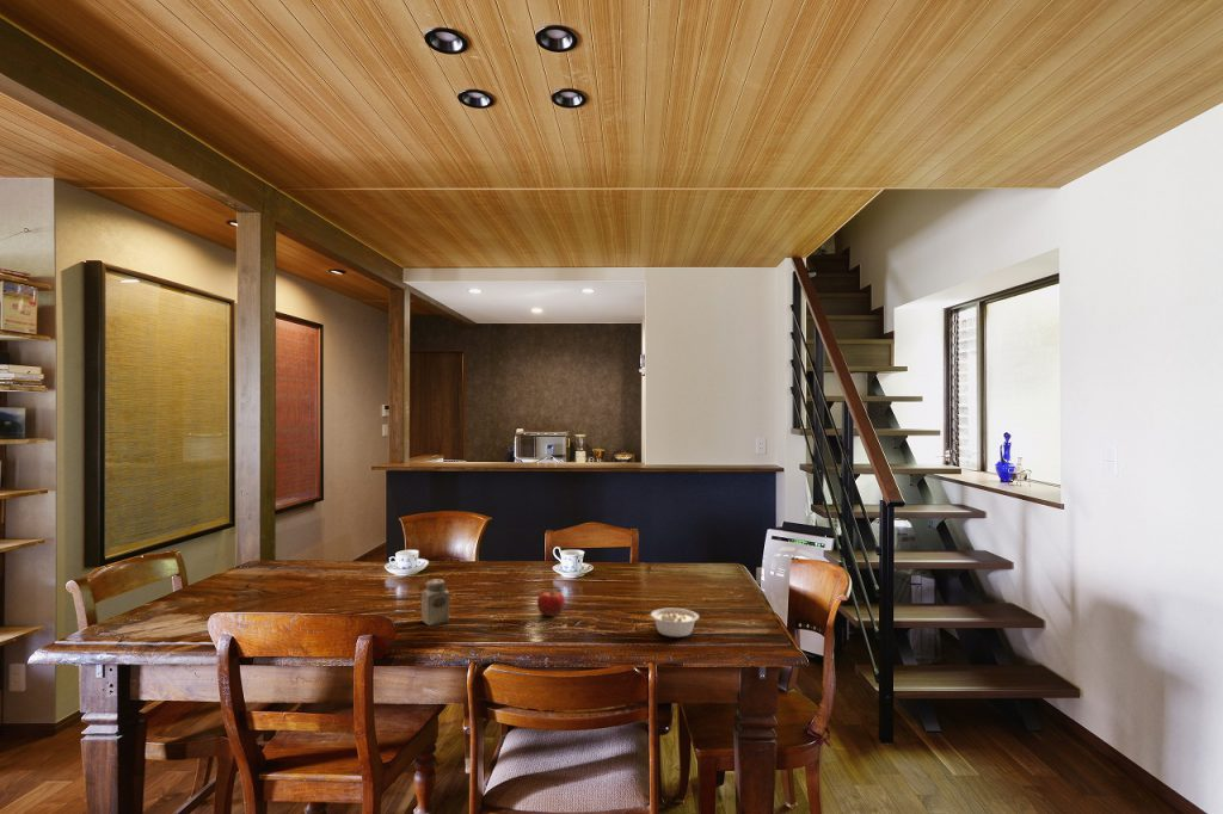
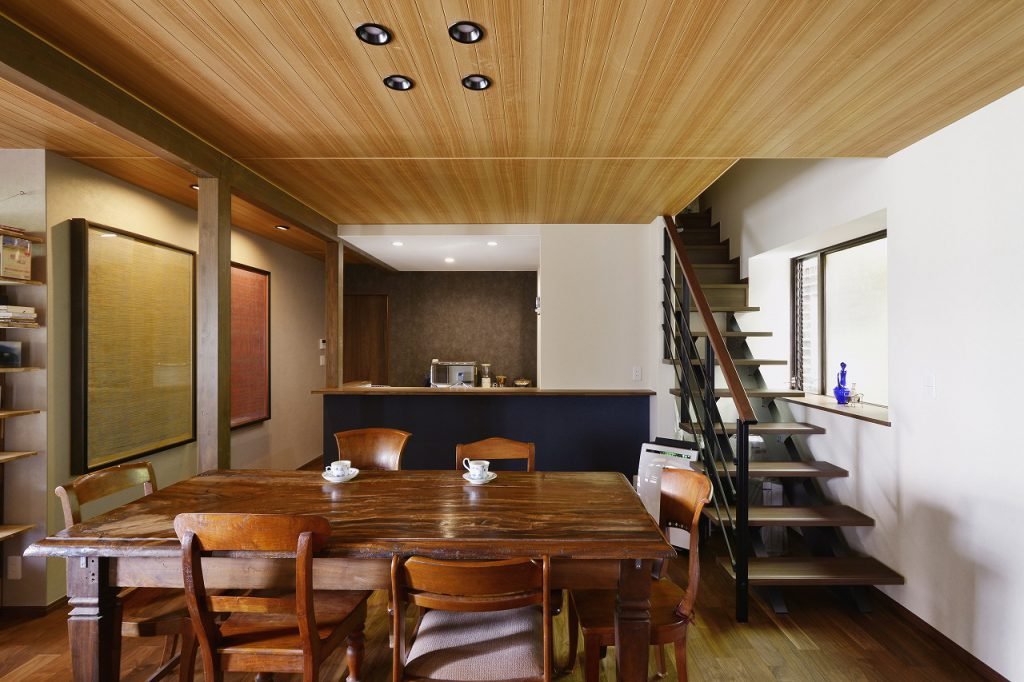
- fruit (551, 602)
- legume (676, 622)
- salt shaker (435, 600)
